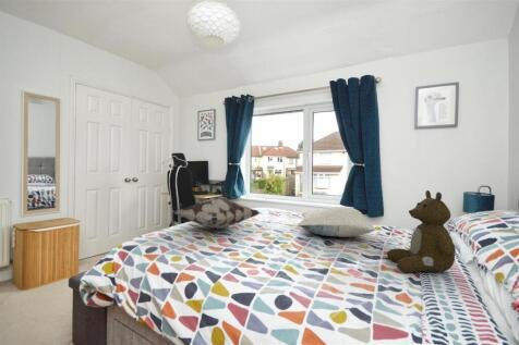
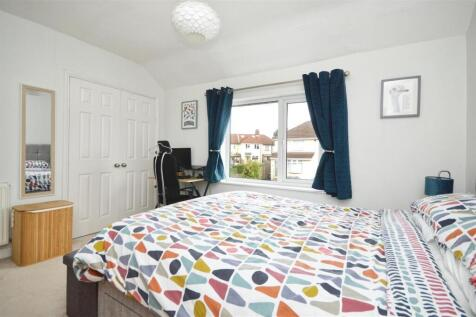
- decorative pillow (217, 212)
- pillow (333, 221)
- teddy bear (419, 229)
